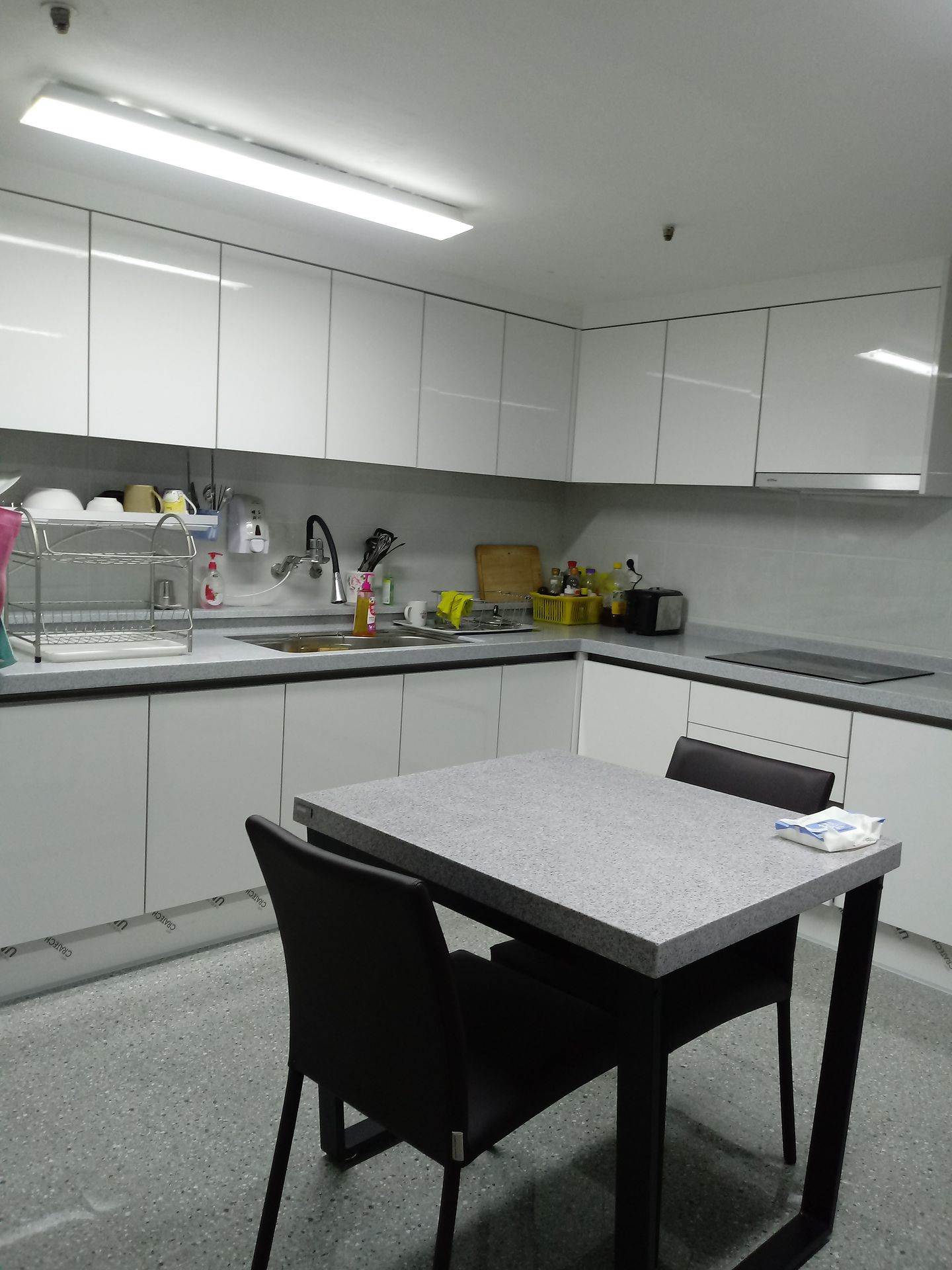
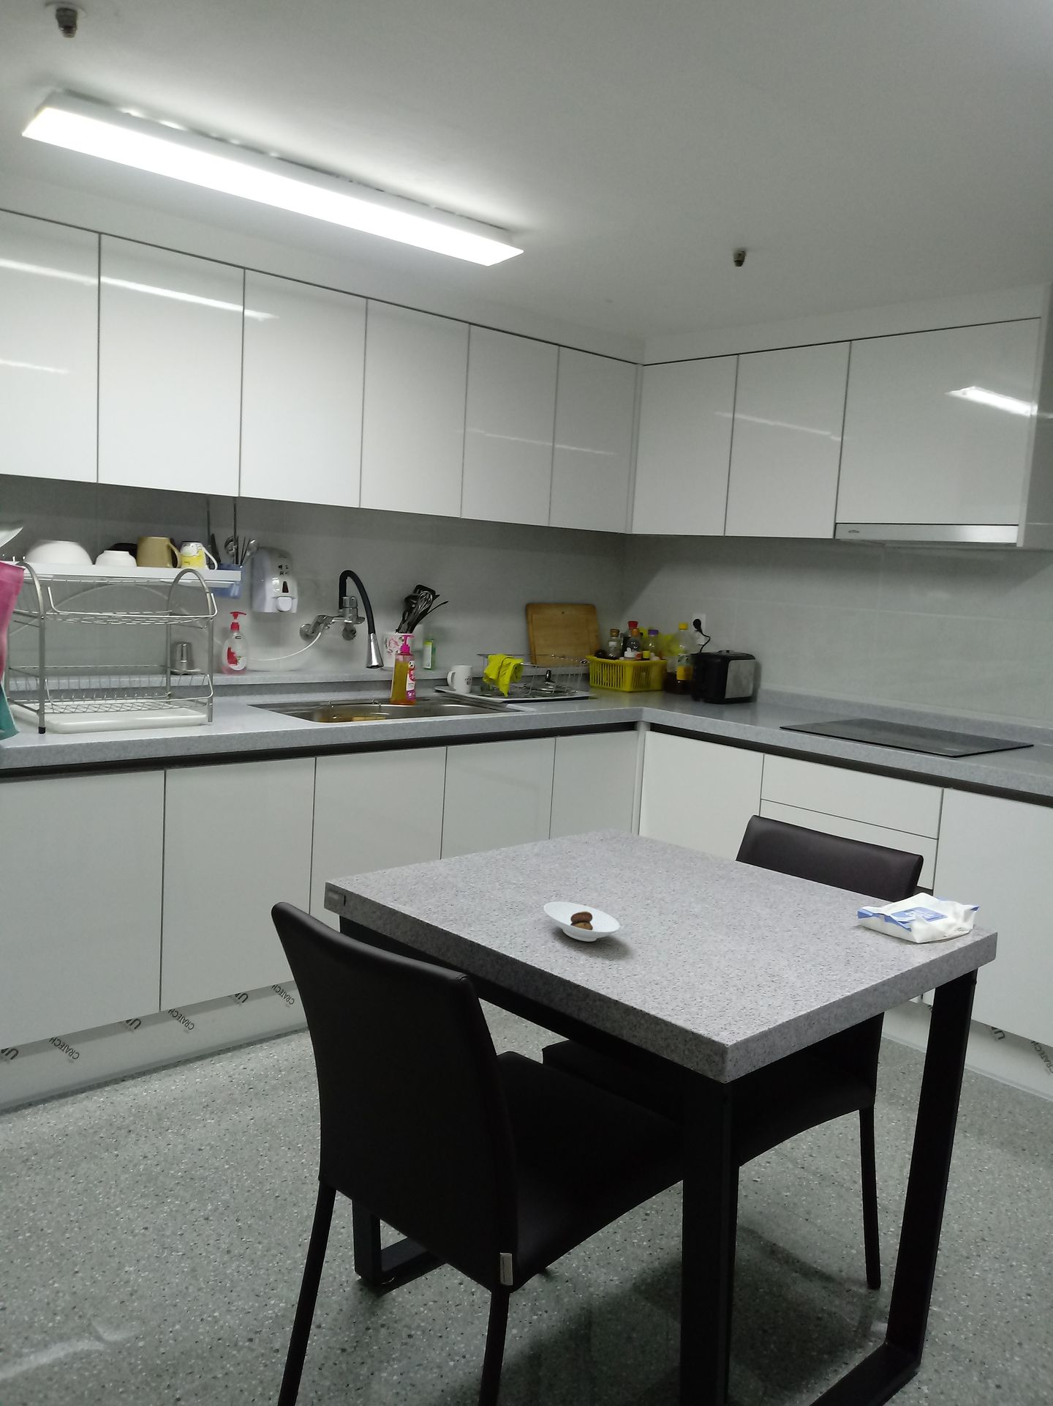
+ saucer (580, 922)
